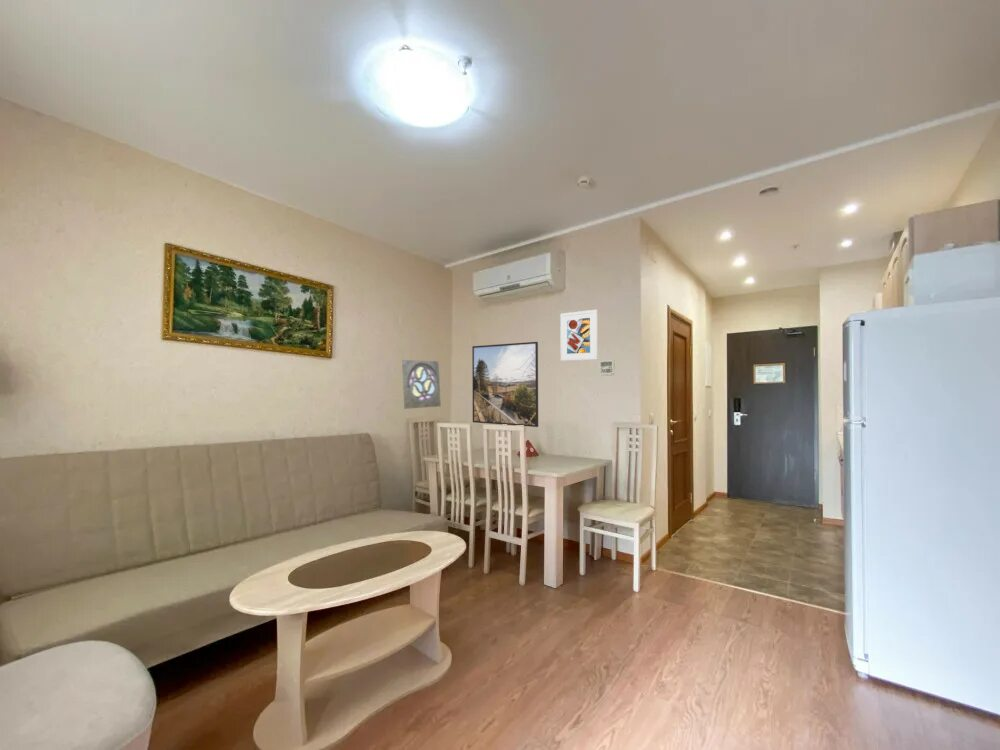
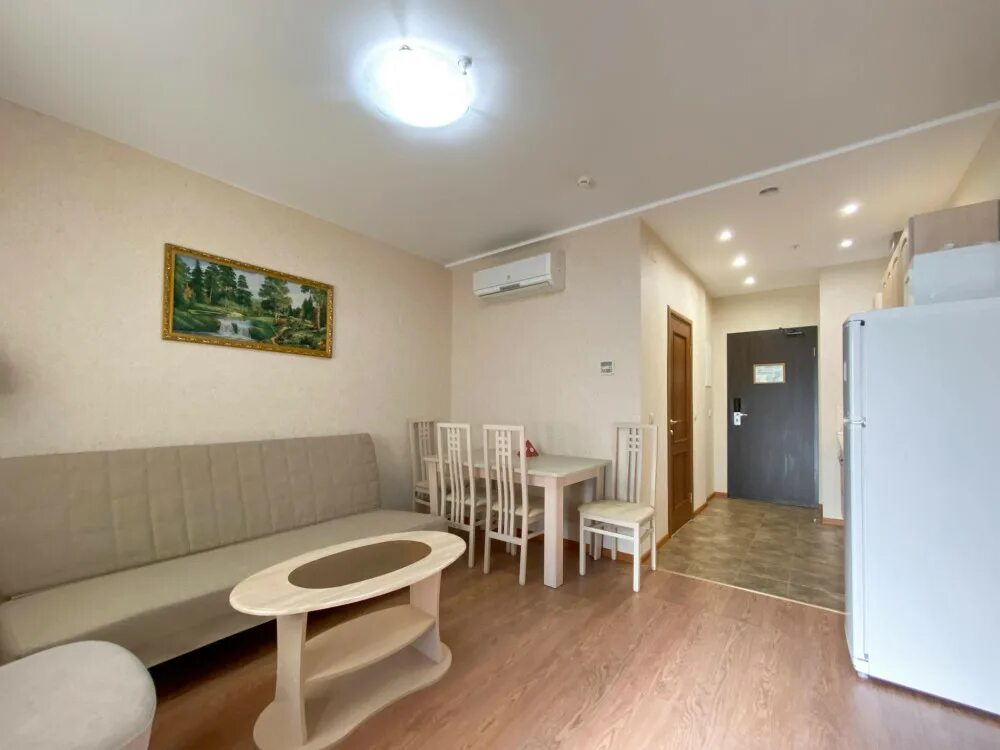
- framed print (578, 336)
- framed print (503, 384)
- wall ornament (421, 384)
